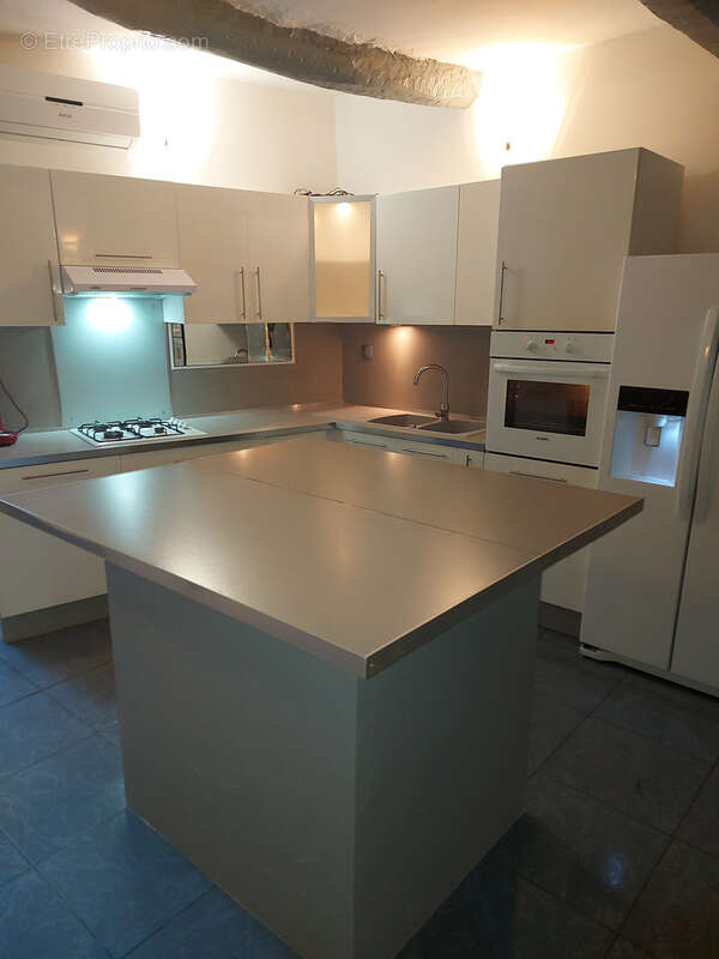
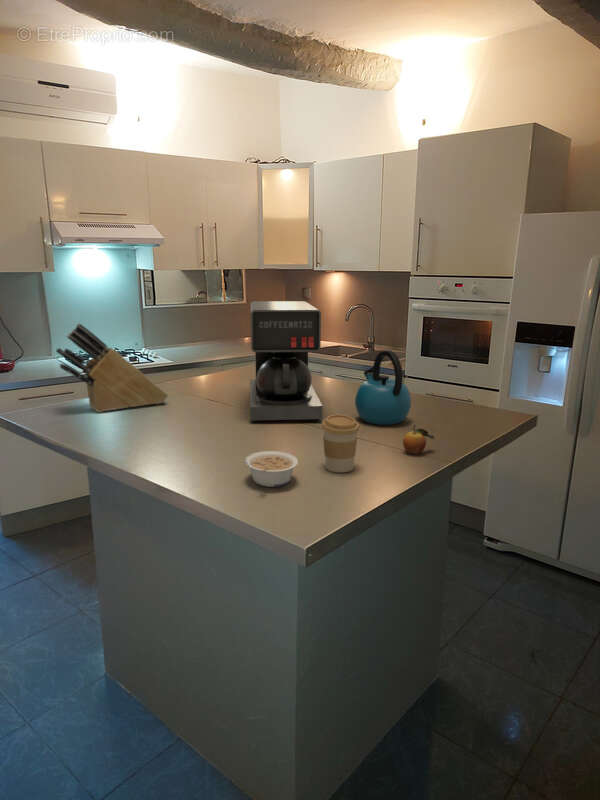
+ fruit (420, 437)
+ kettle (382, 384)
+ legume (272, 468)
+ knife block (113, 364)
+ coffee maker (282, 357)
+ coffee cup (340, 443)
